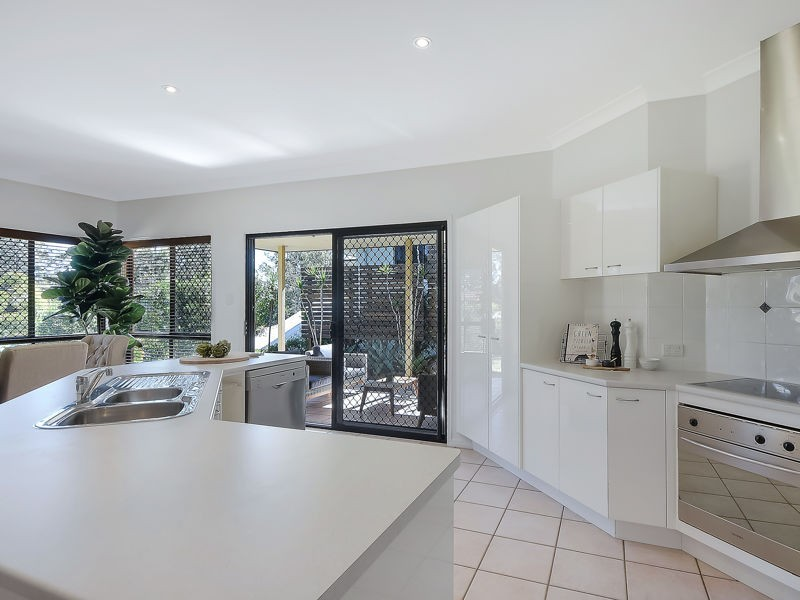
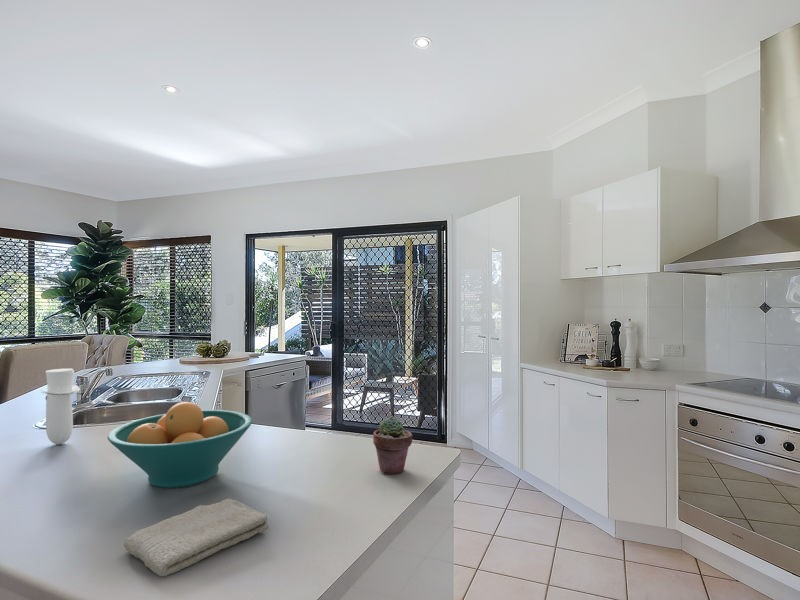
+ washcloth (201, 531)
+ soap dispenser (71, 403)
+ potted succulent (392, 443)
+ fruit bowl (184, 439)
